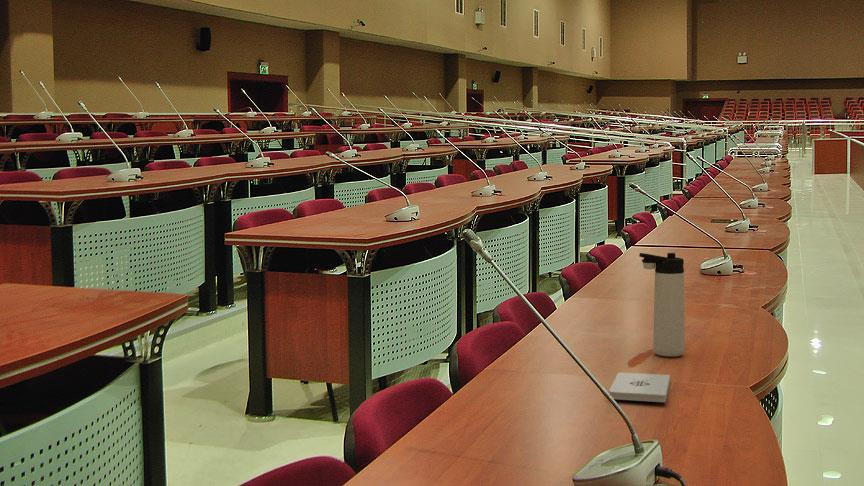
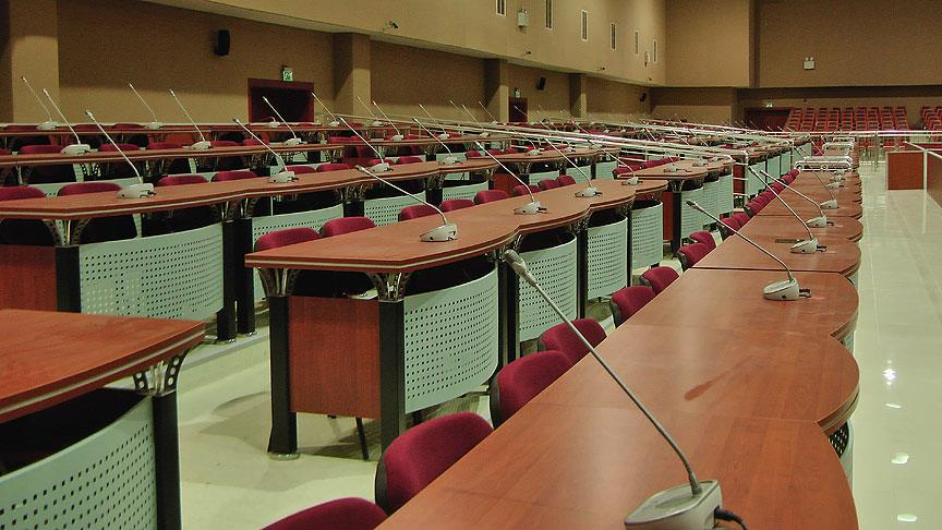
- thermos bottle (661, 303)
- notepad (640, 386)
